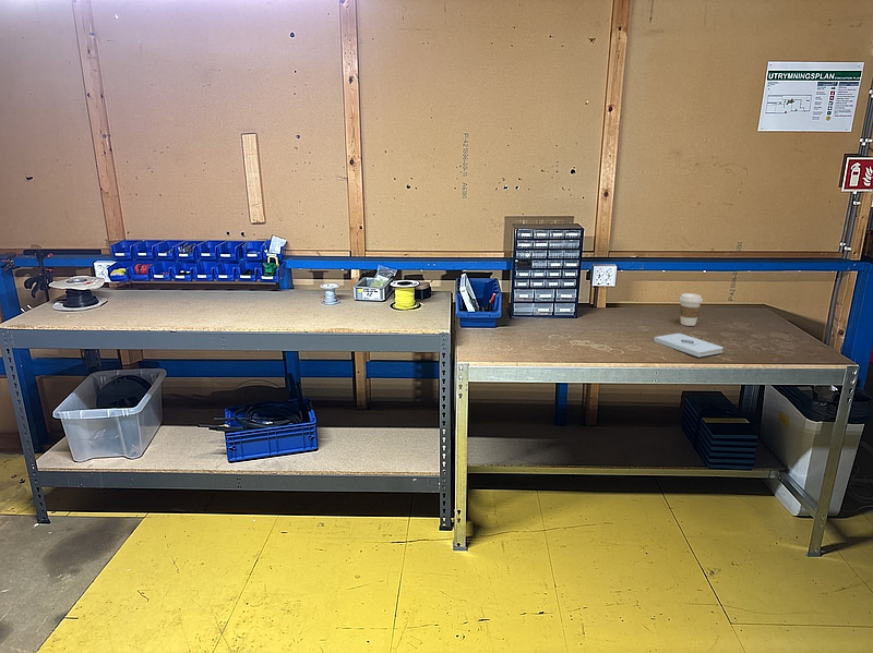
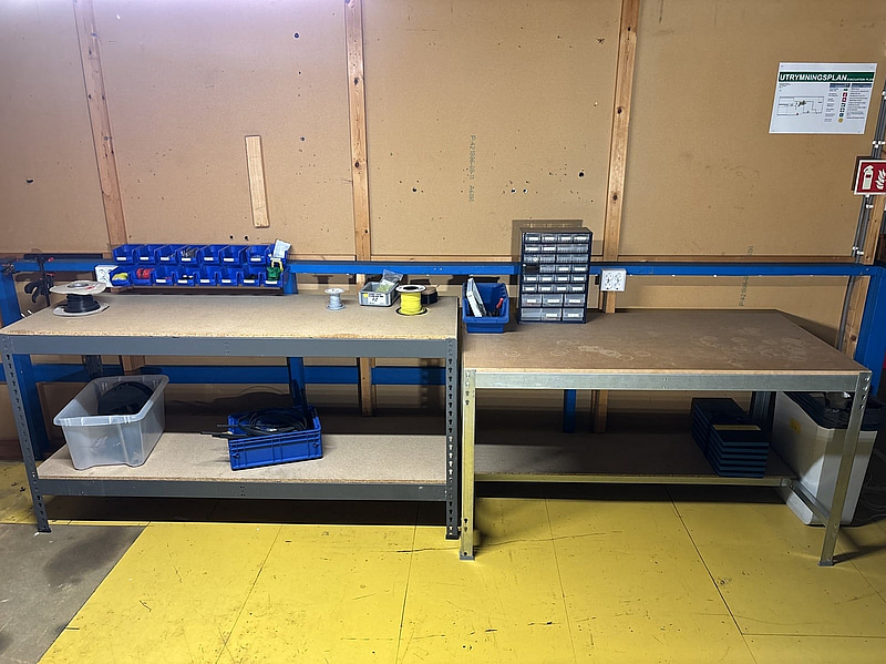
- notepad (687, 343)
- coffee cup (690, 310)
